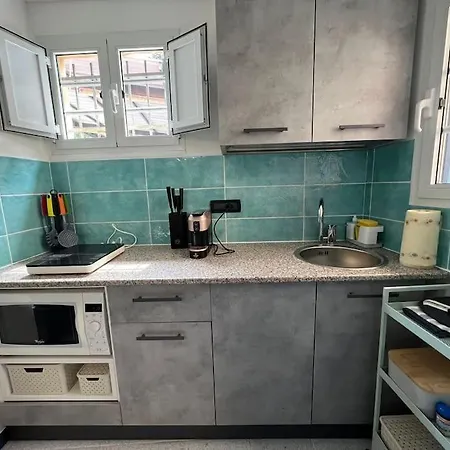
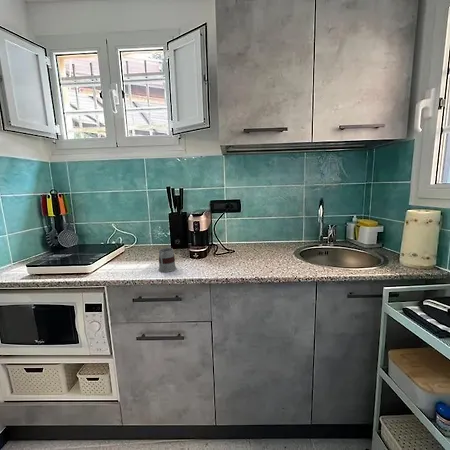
+ mug (165, 260)
